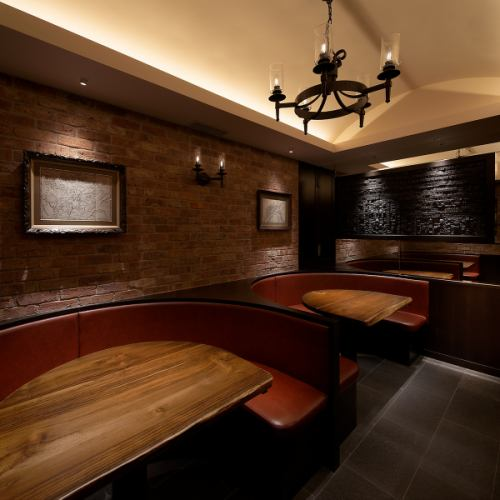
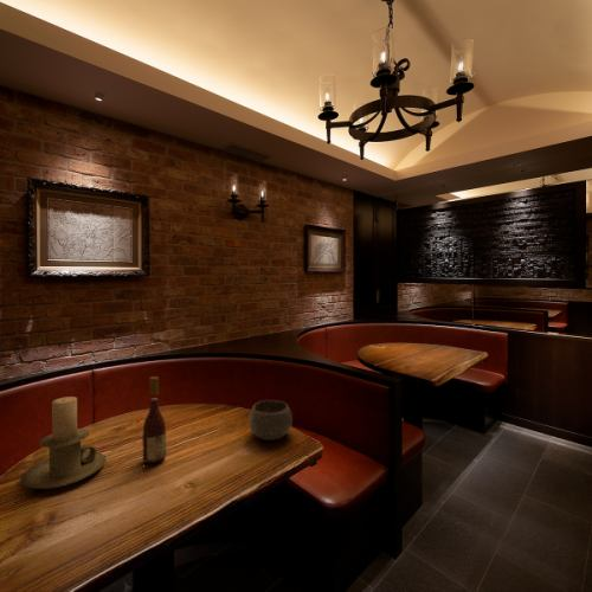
+ wine bottle (154, 418)
+ candle holder (65, 436)
+ bowl (270, 420)
